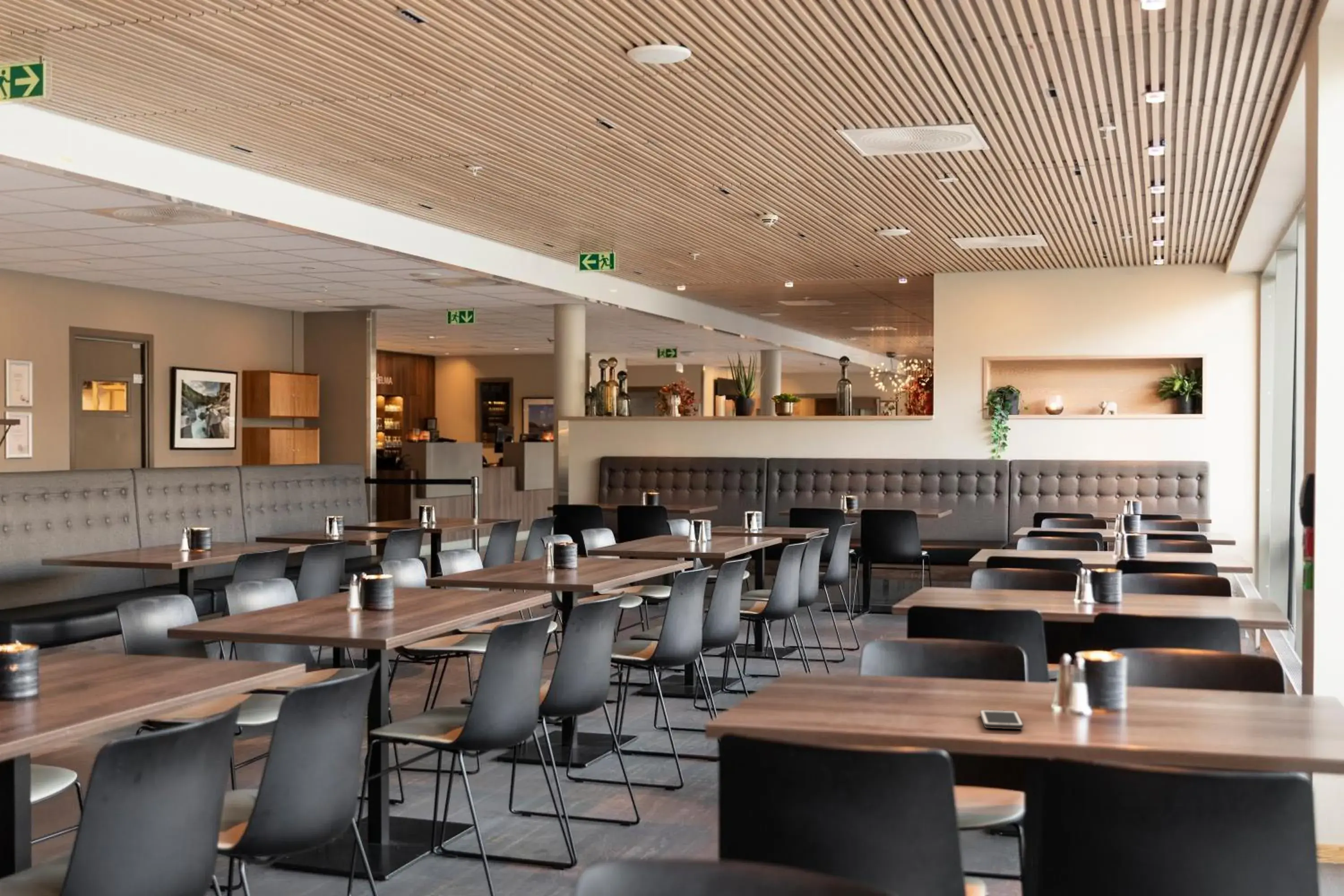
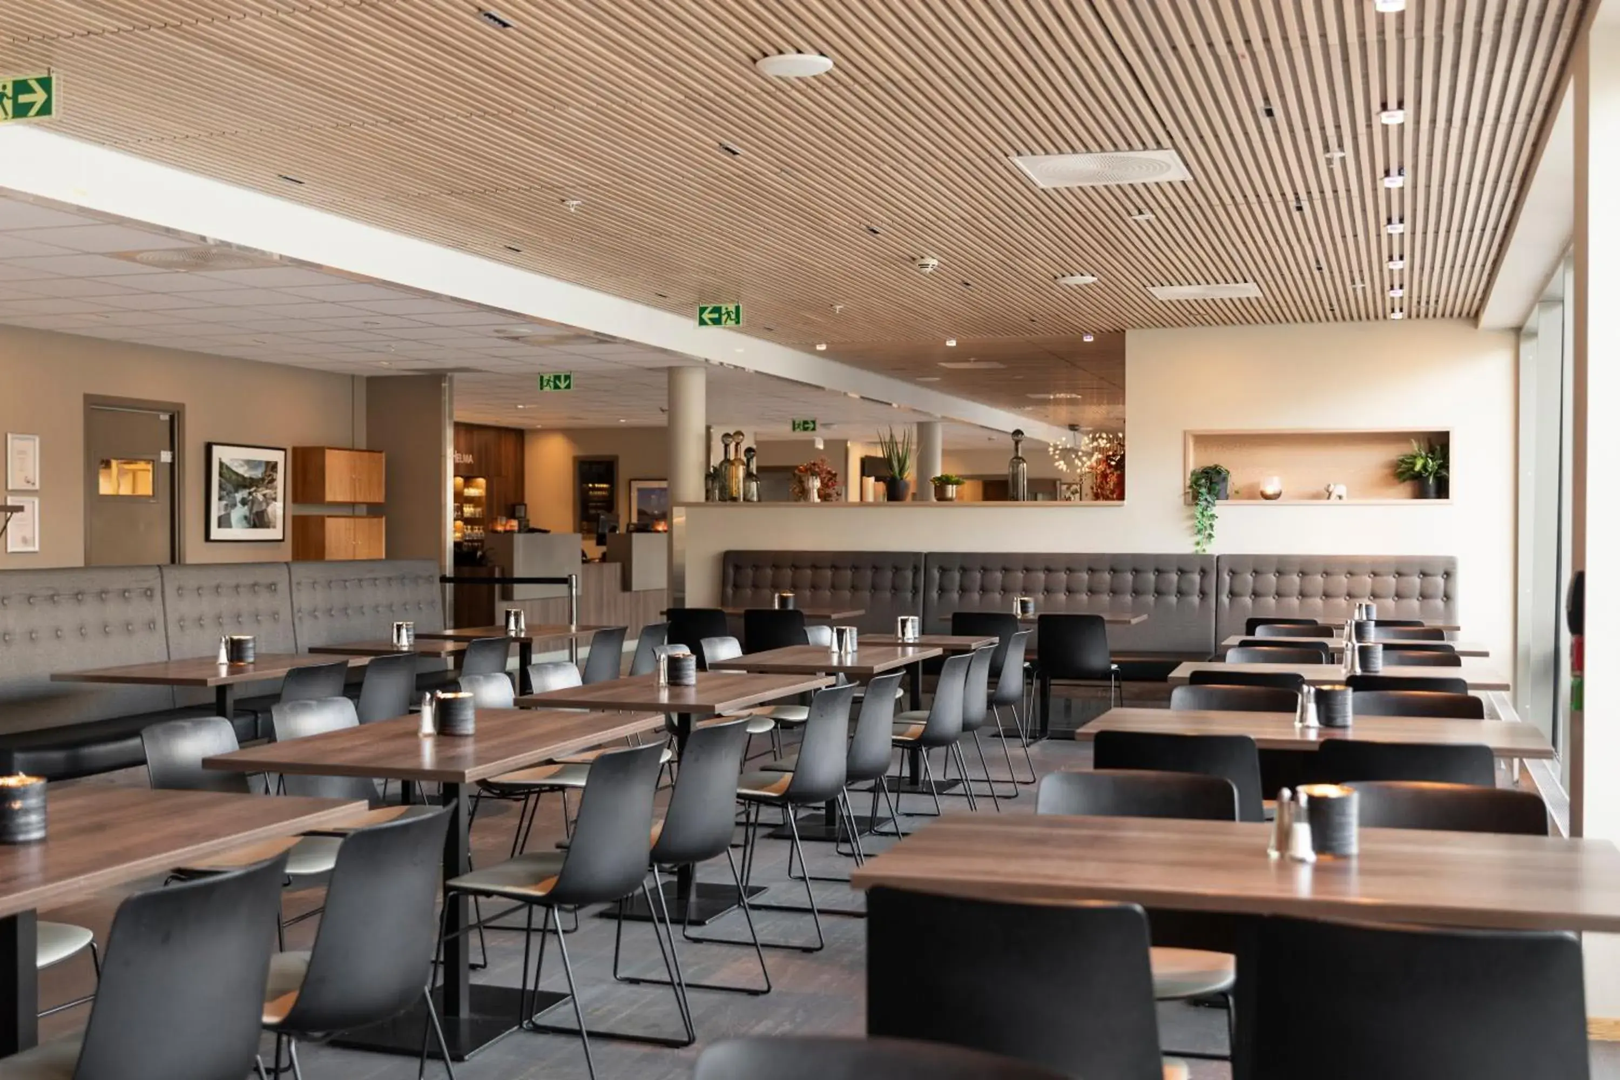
- cell phone (1001, 719)
